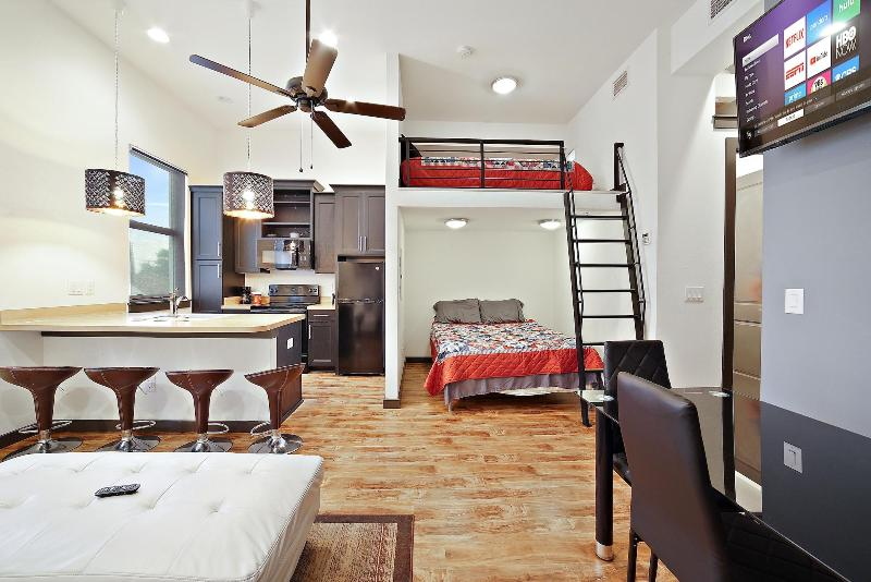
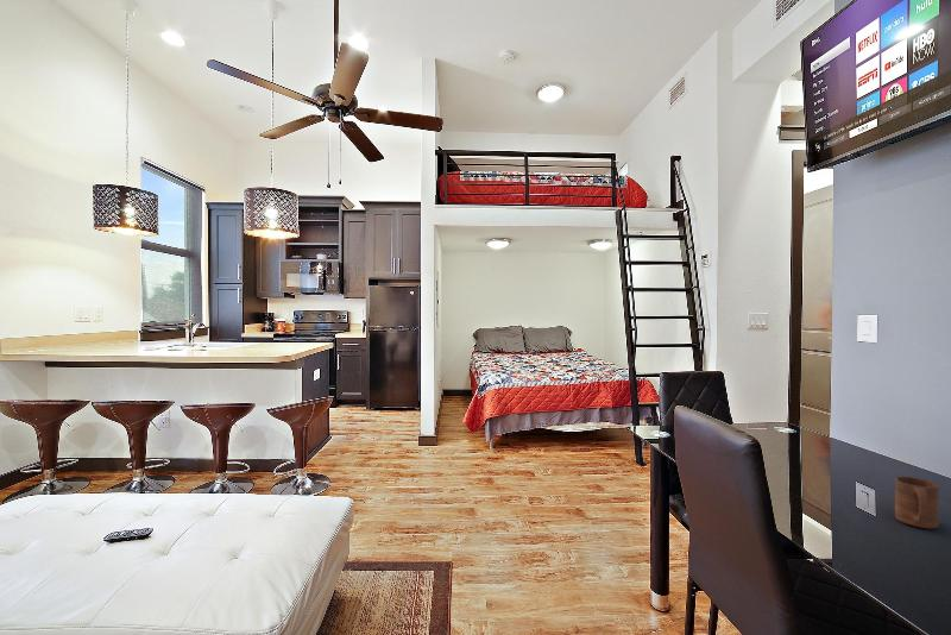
+ cup (919, 503)
